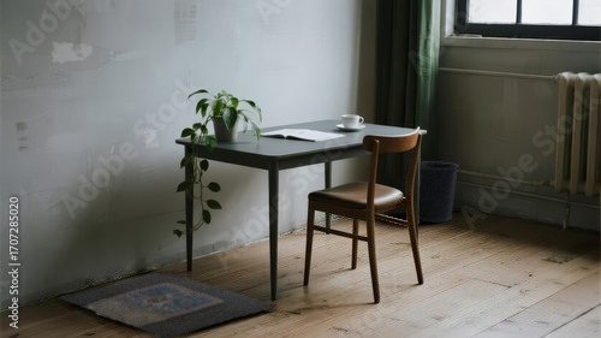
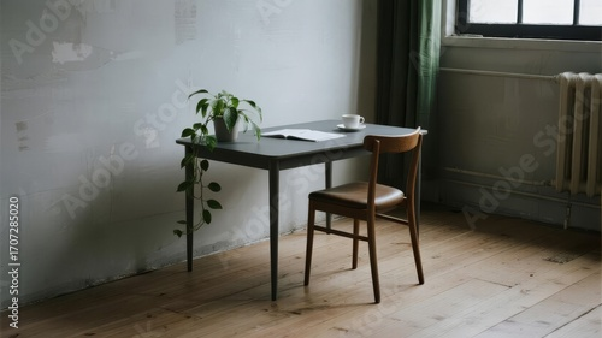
- rug (165, 301)
- wastebasket (433, 191)
